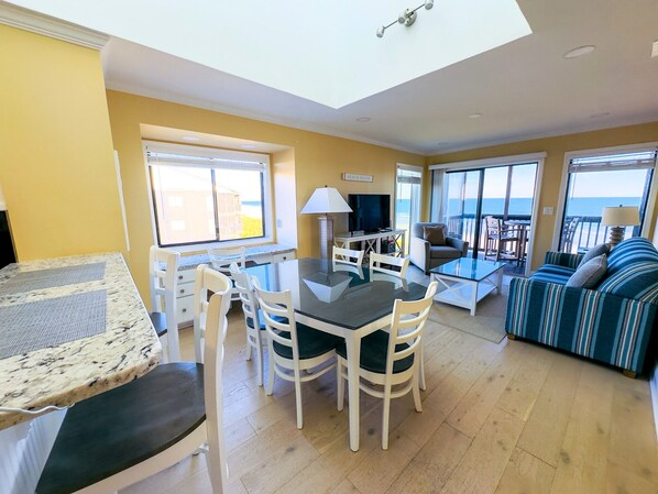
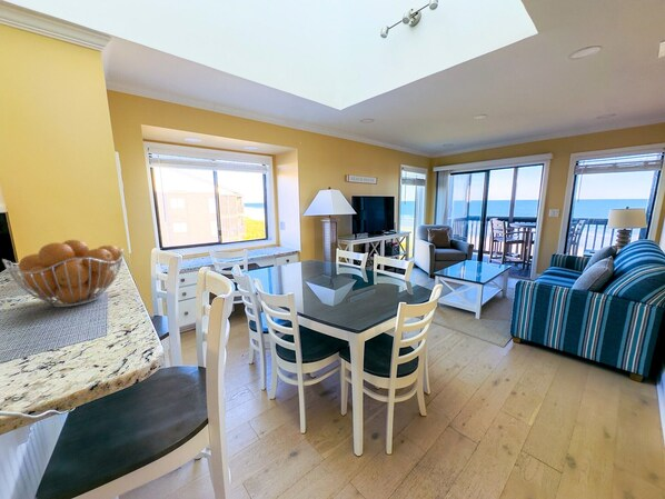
+ fruit basket (72, 271)
